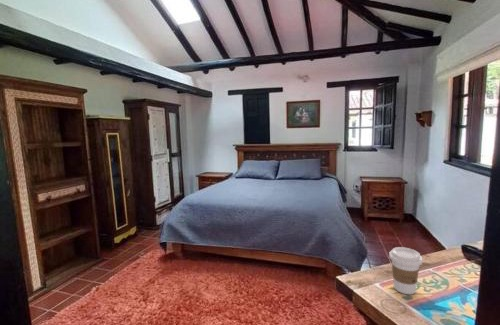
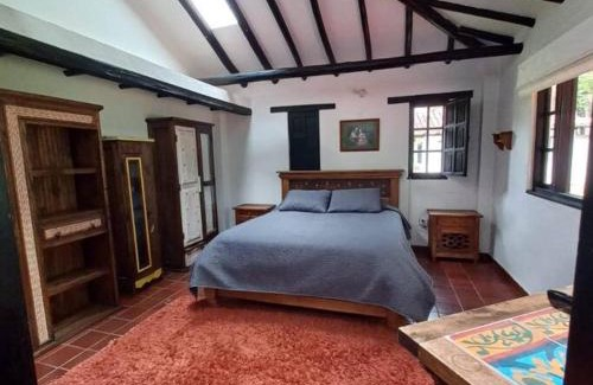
- coffee cup (405, 270)
